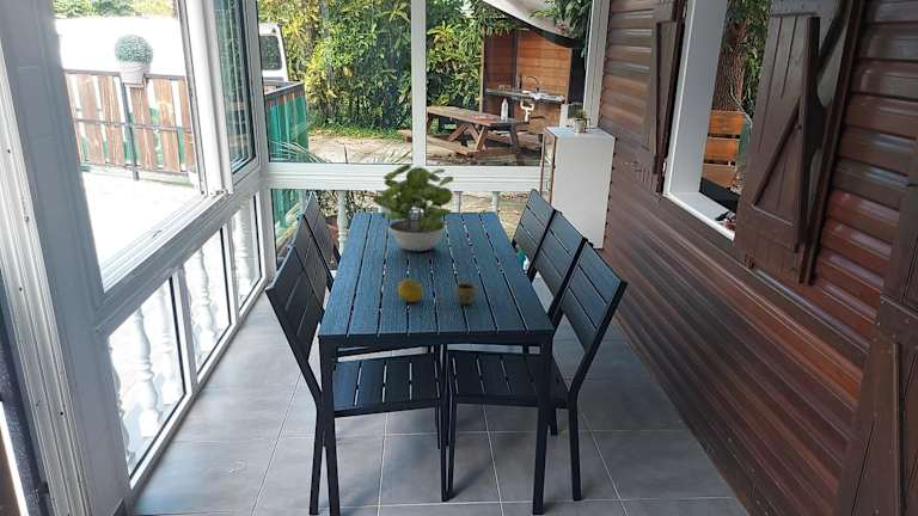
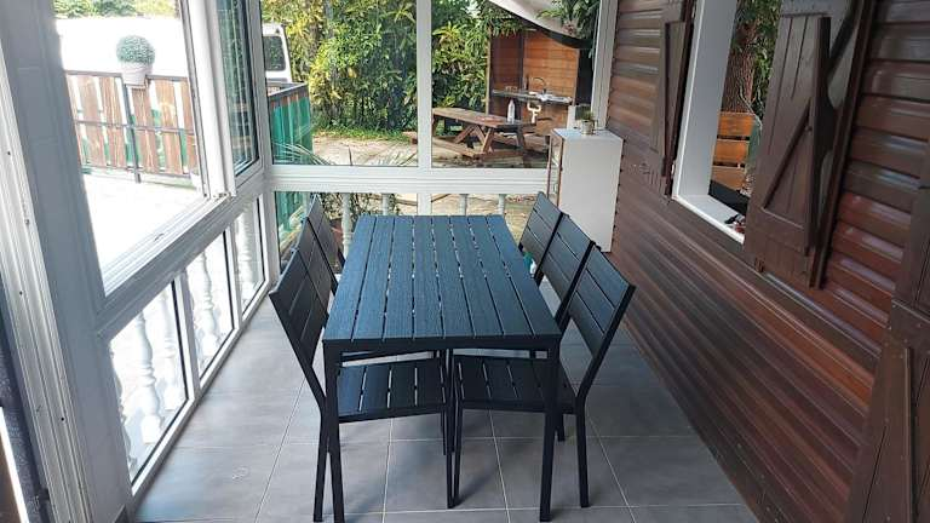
- fruit (410, 290)
- potted plant (414, 204)
- cup (465, 293)
